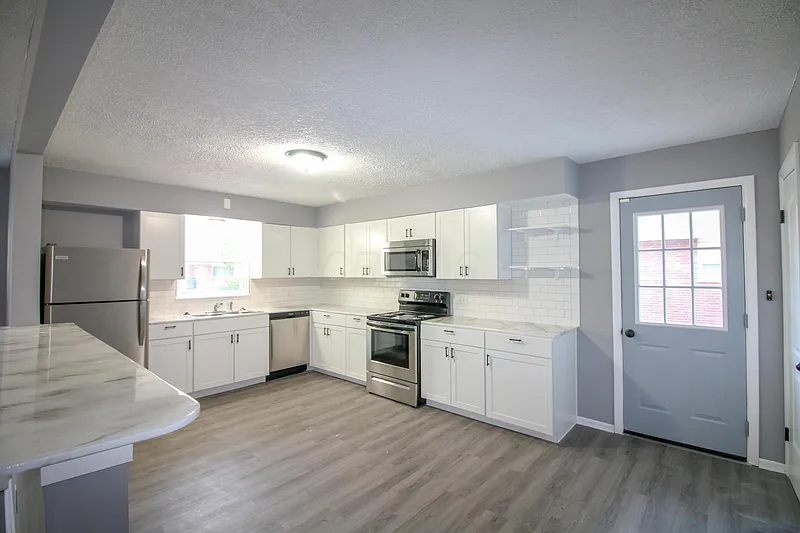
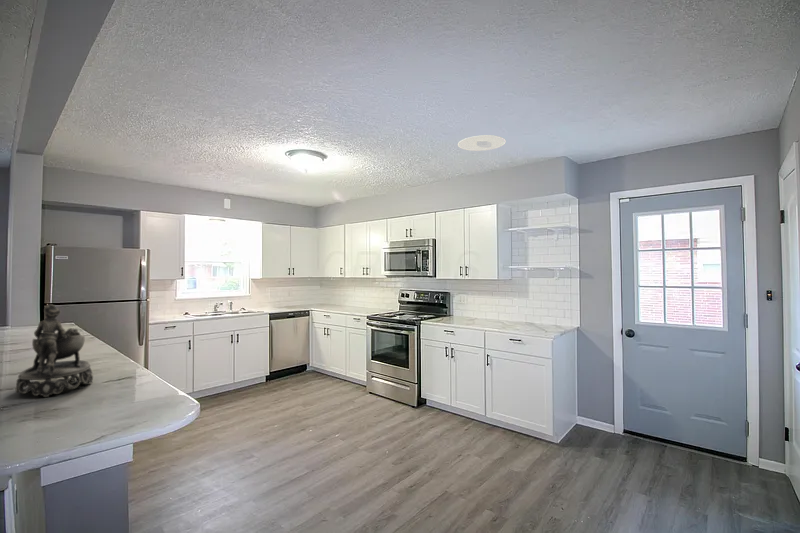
+ decorative bowl (56, 343)
+ recessed light (481, 141)
